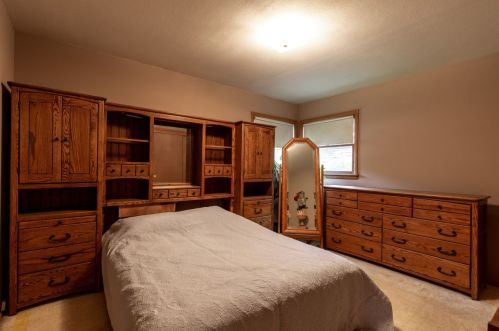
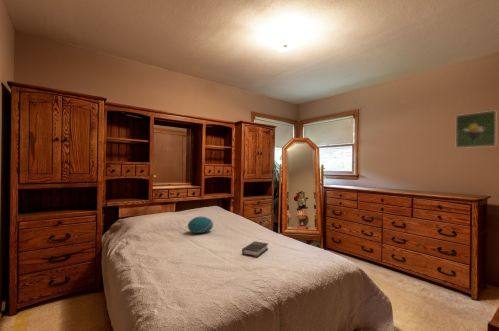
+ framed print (475, 130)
+ cushion (200, 224)
+ hardback book (255, 248)
